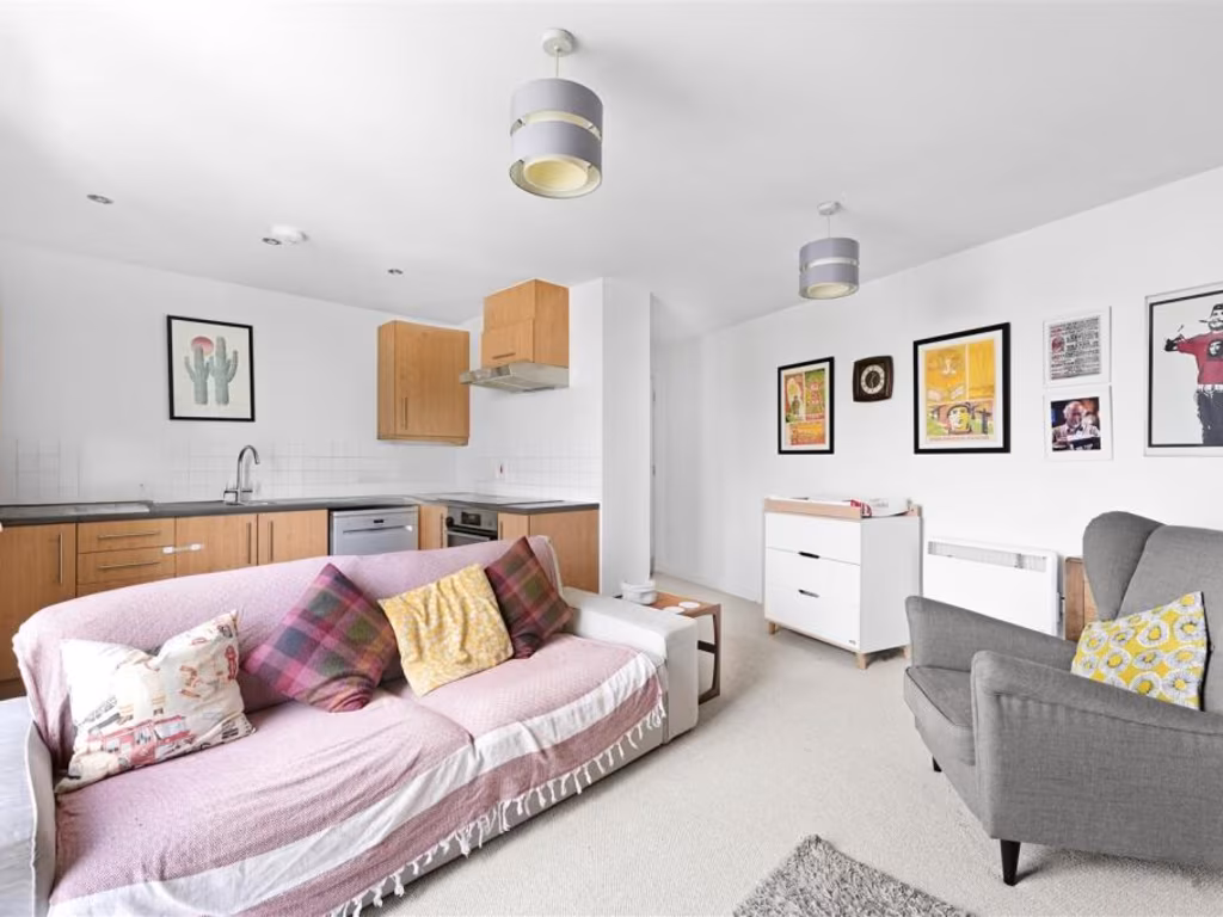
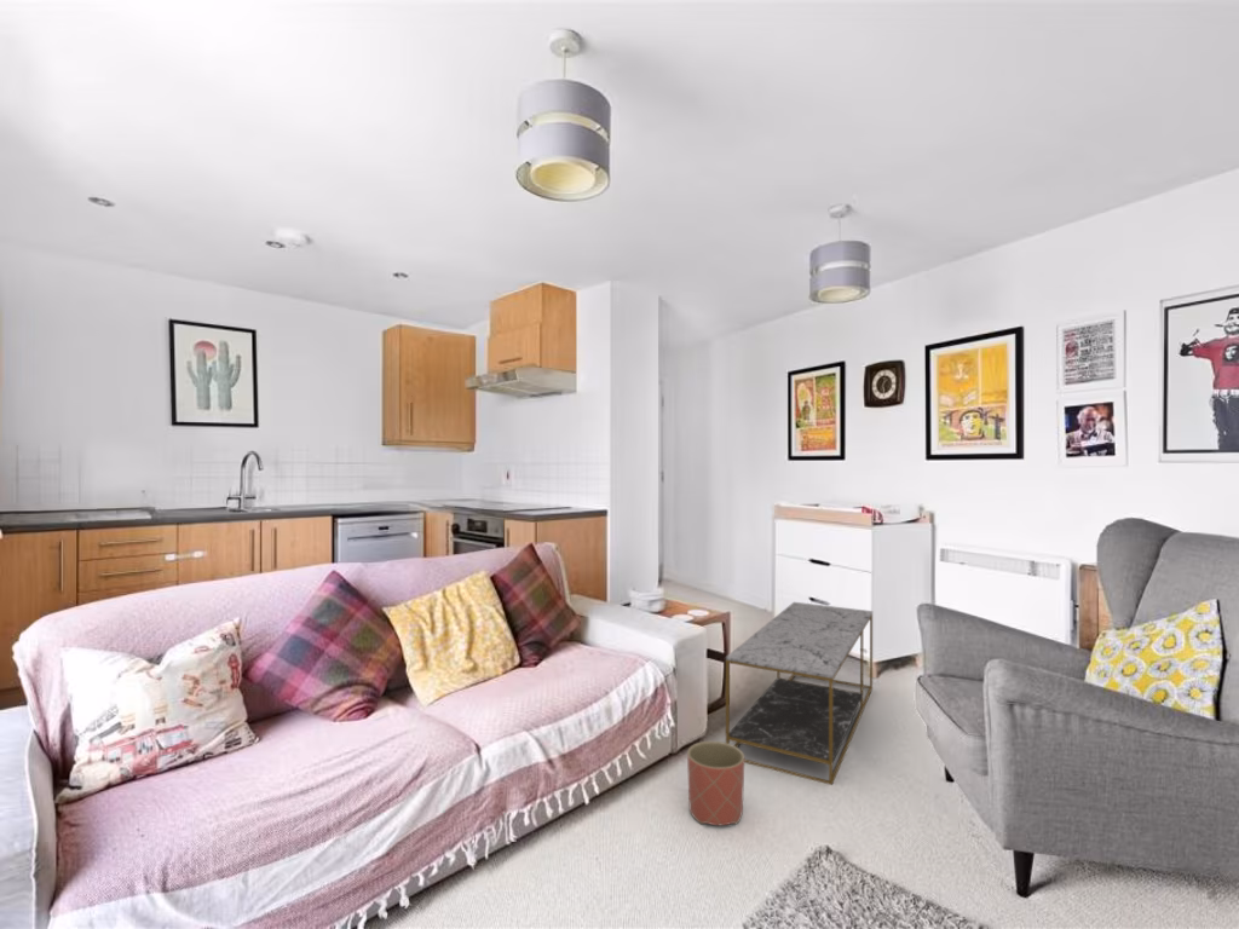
+ planter (715, 783)
+ coffee table (808, 674)
